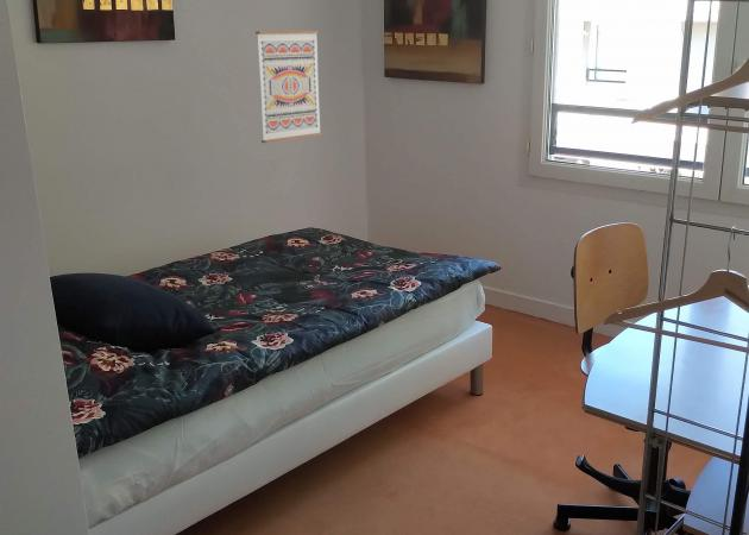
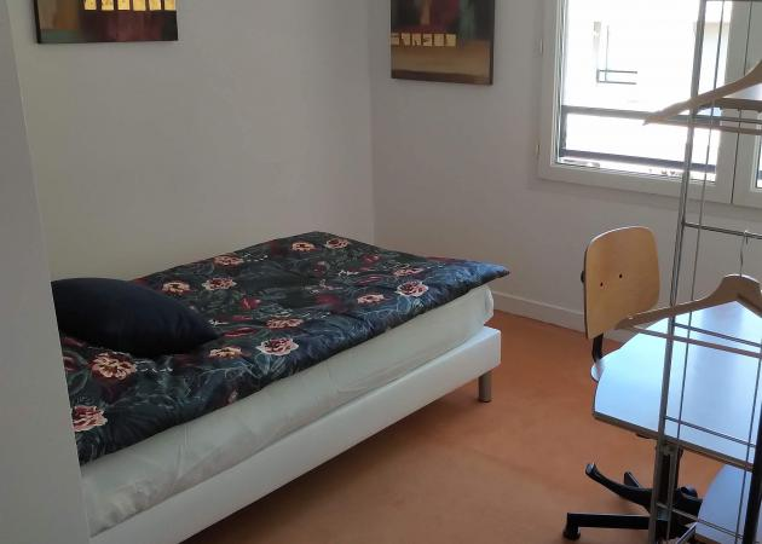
- wall art (290, 86)
